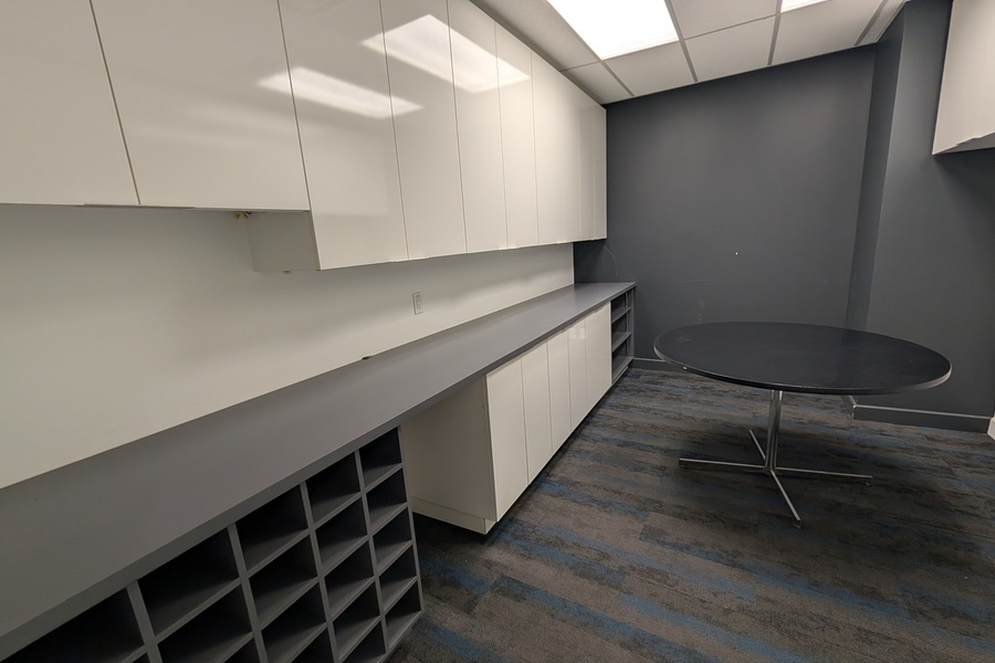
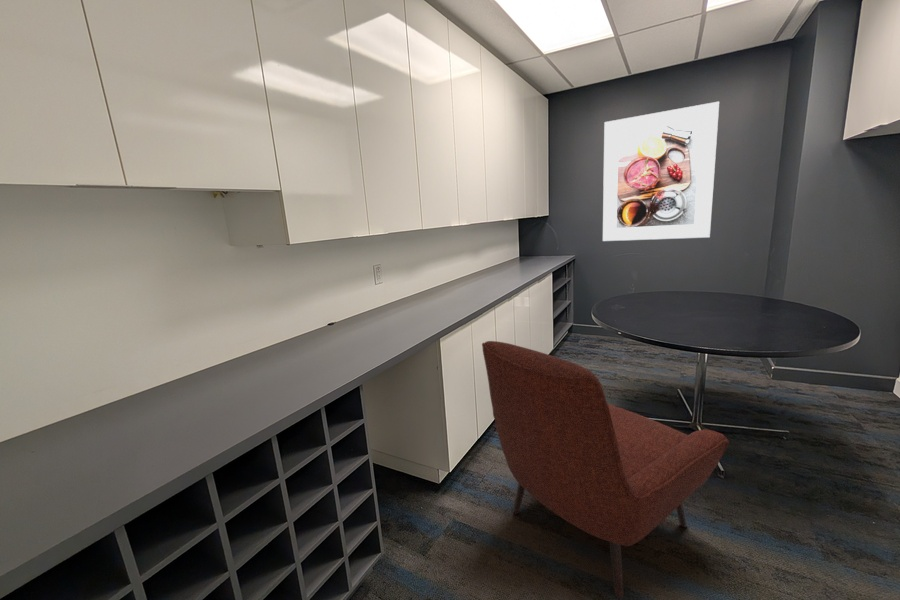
+ chair (587, 435)
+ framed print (655, 178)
